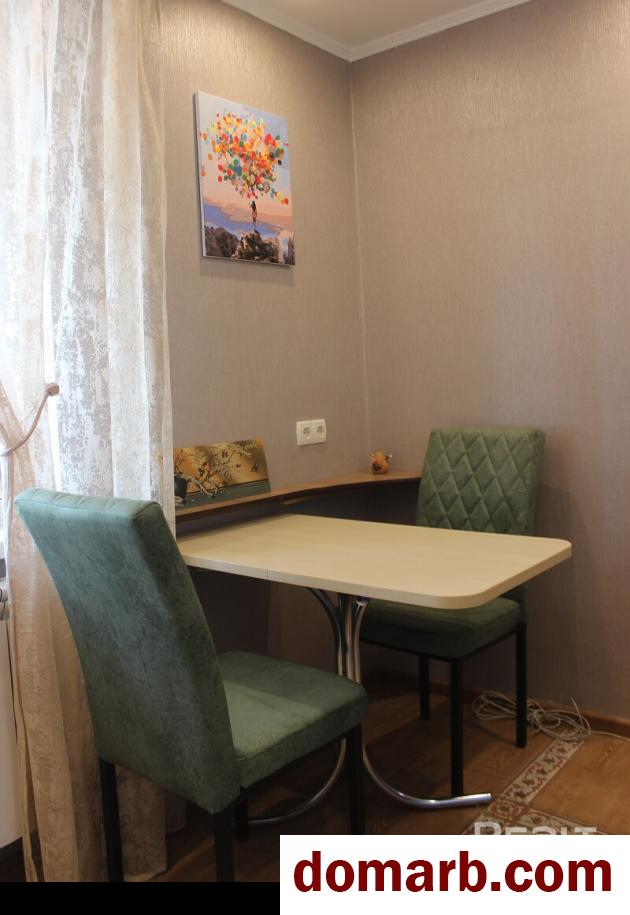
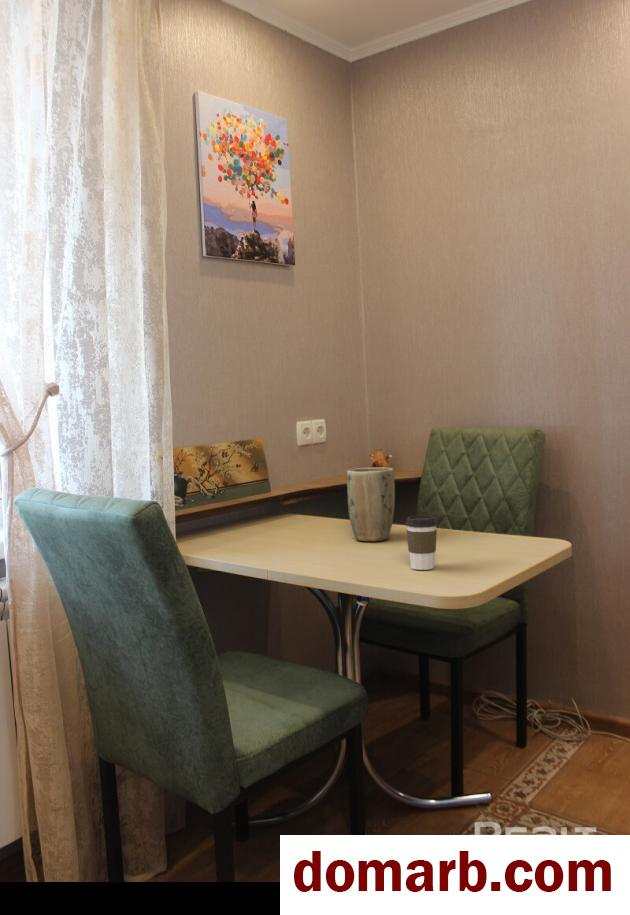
+ coffee cup (421, 542)
+ plant pot (371, 504)
